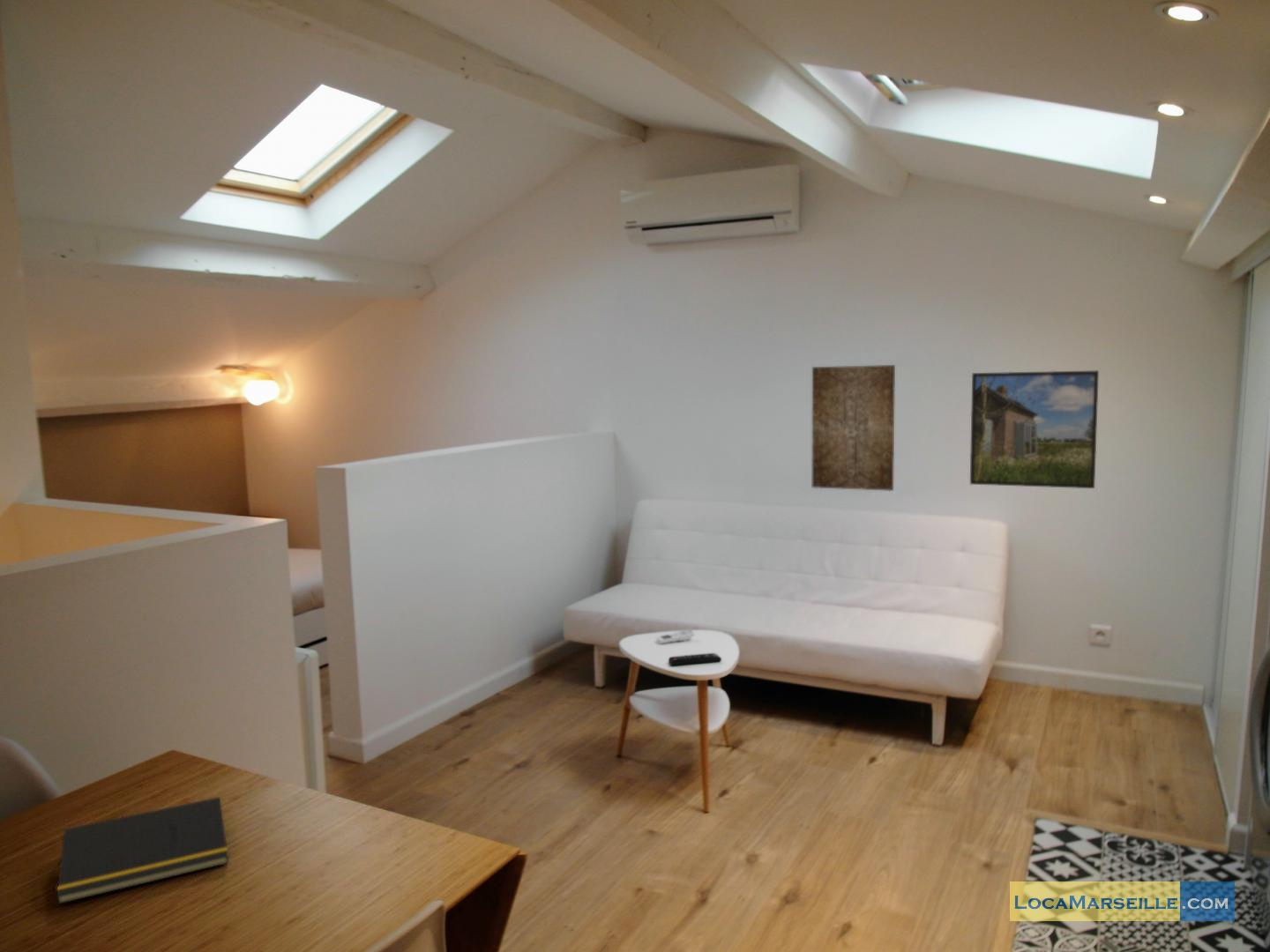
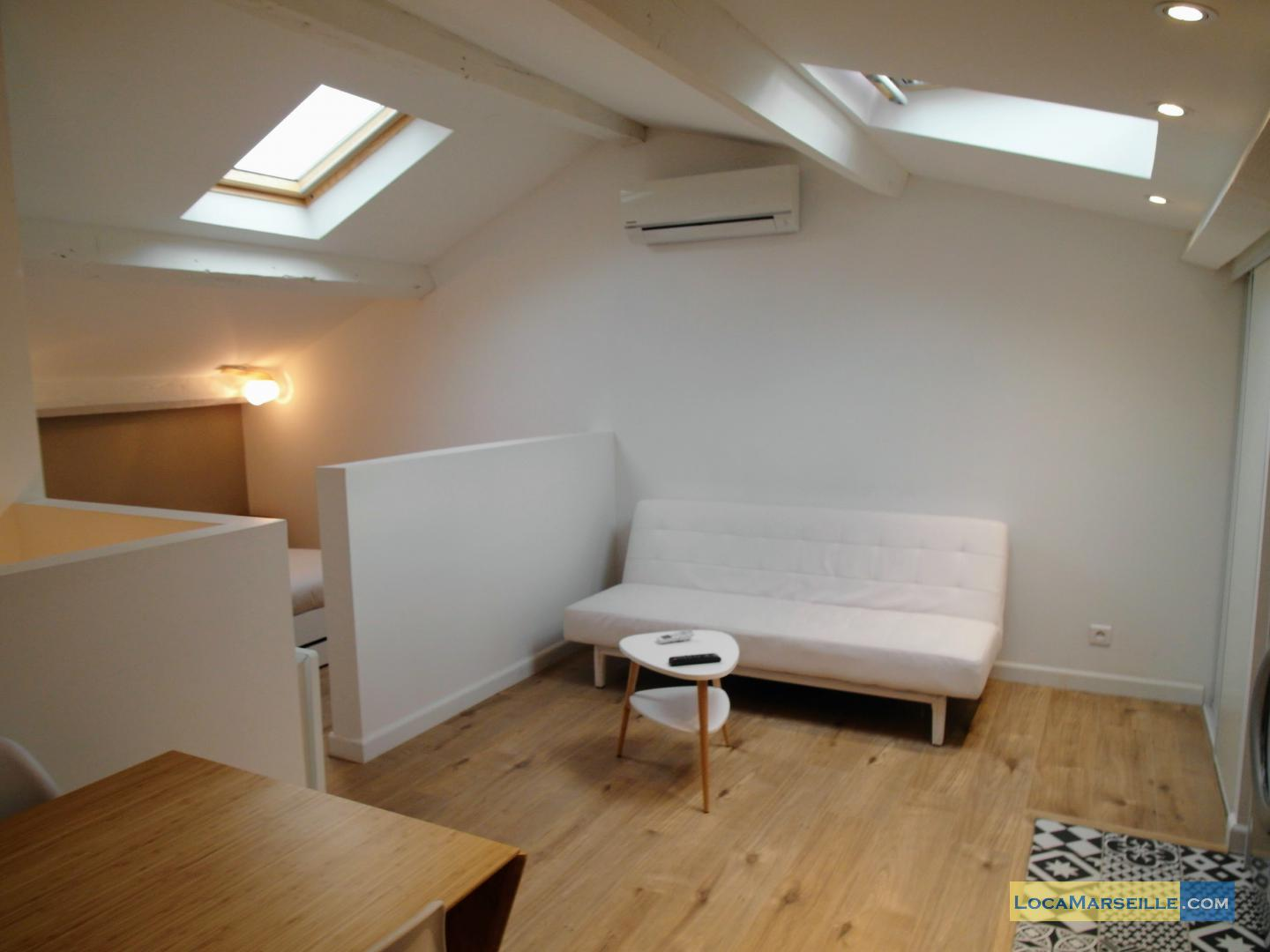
- wall art (852, 428)
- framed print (1032, 429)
- notepad (146, 845)
